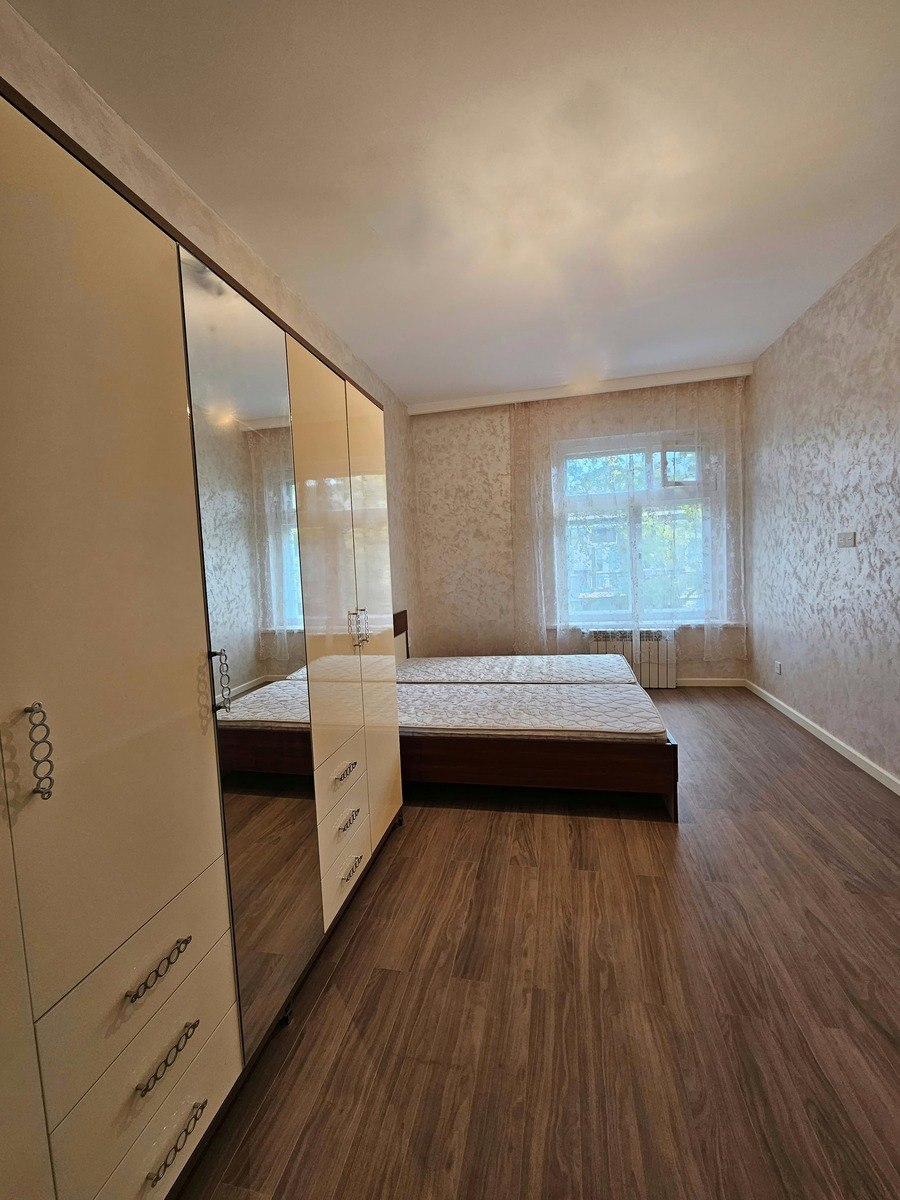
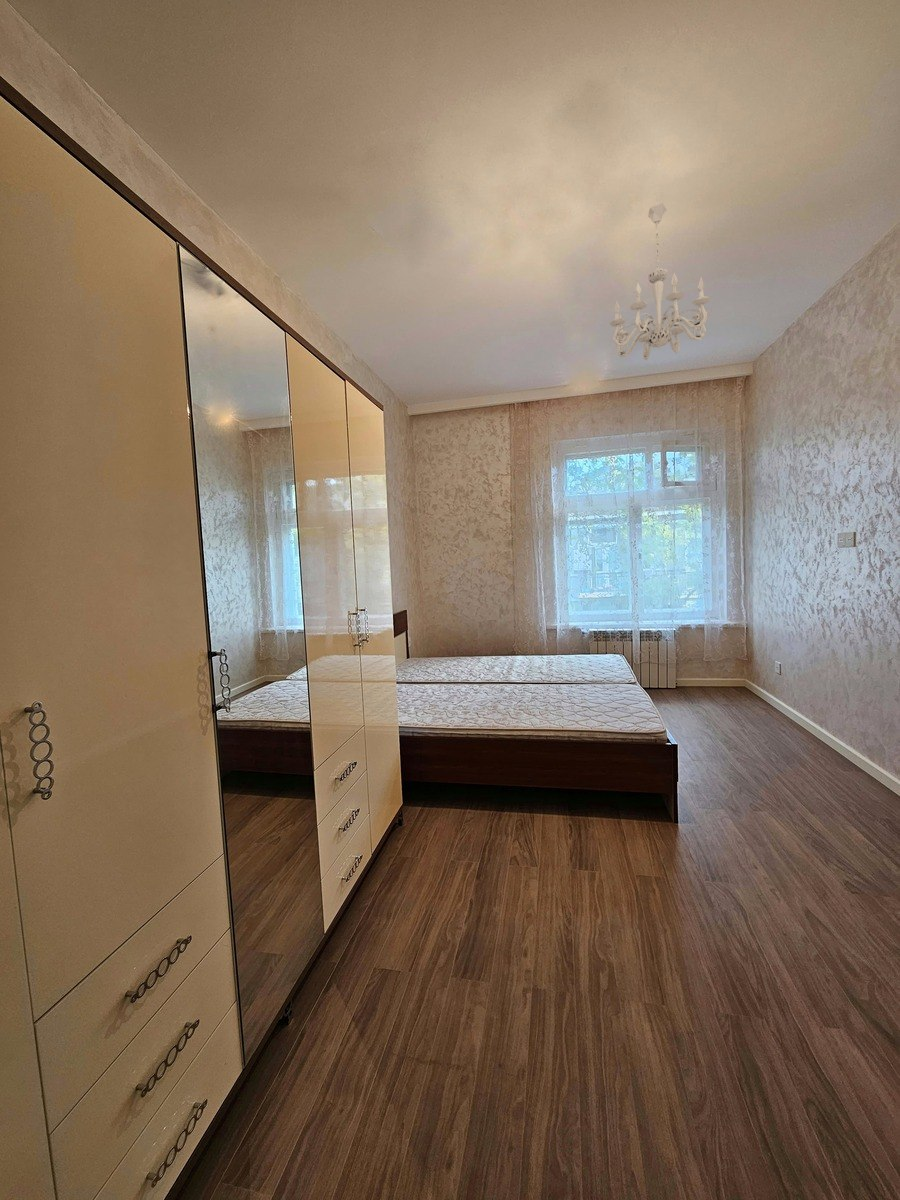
+ chandelier (658, 280)
